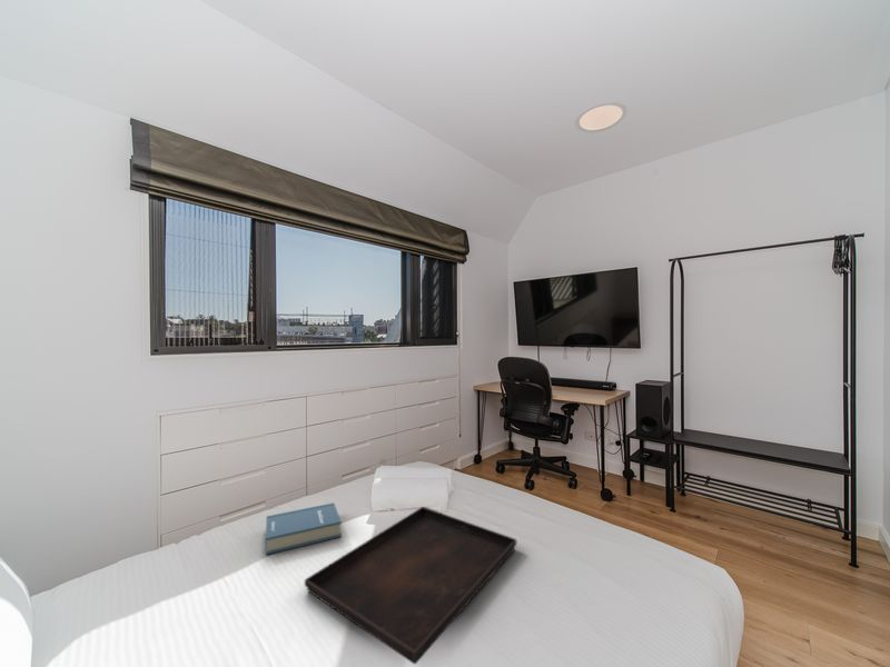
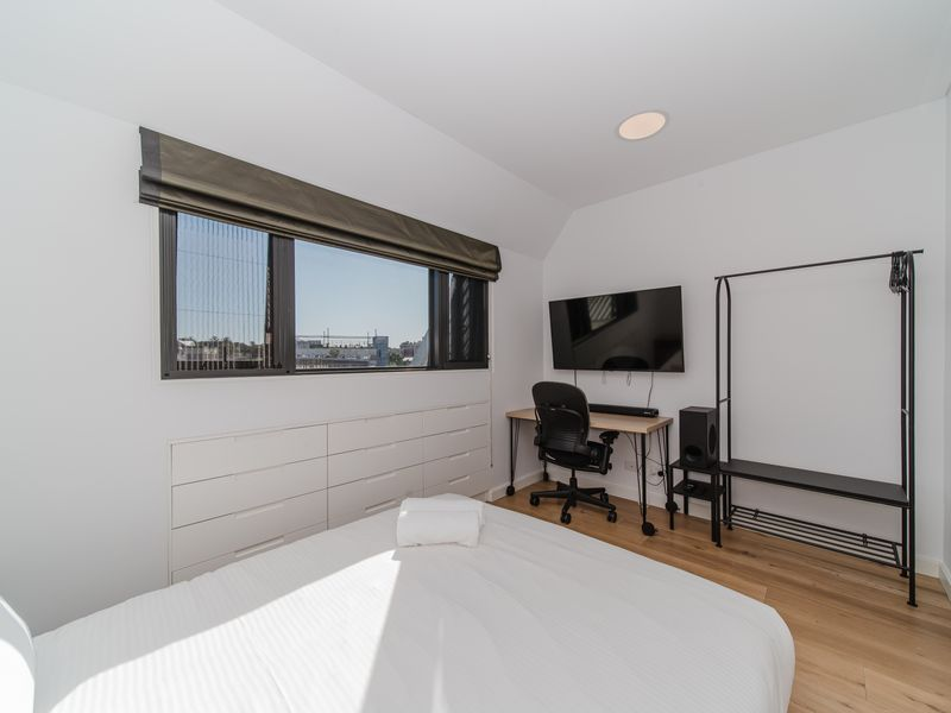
- hardback book (303, 525)
- serving tray (419, 563)
